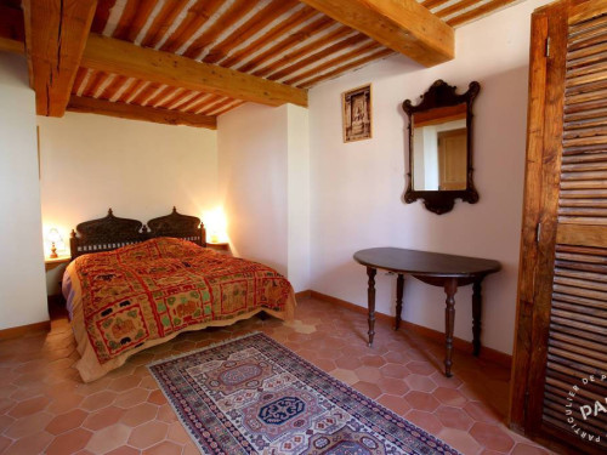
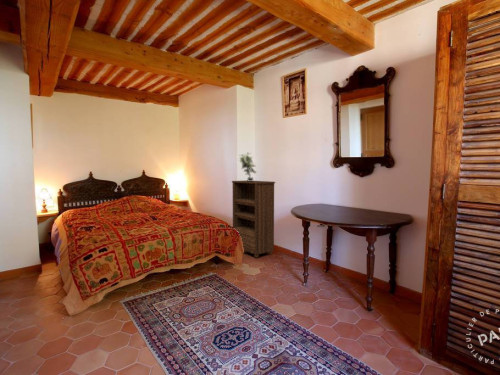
+ potted plant (247, 166)
+ bookshelf (252, 216)
